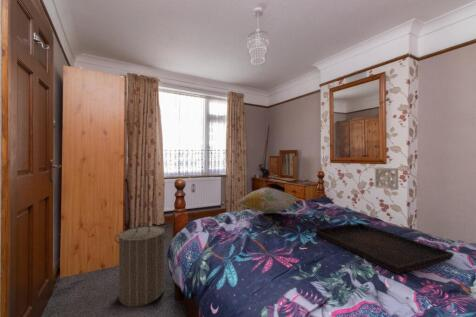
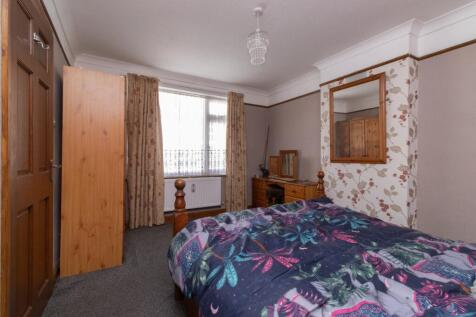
- laundry hamper (142, 257)
- decorative pillow (268, 200)
- wall ornament (386, 178)
- serving tray (374, 242)
